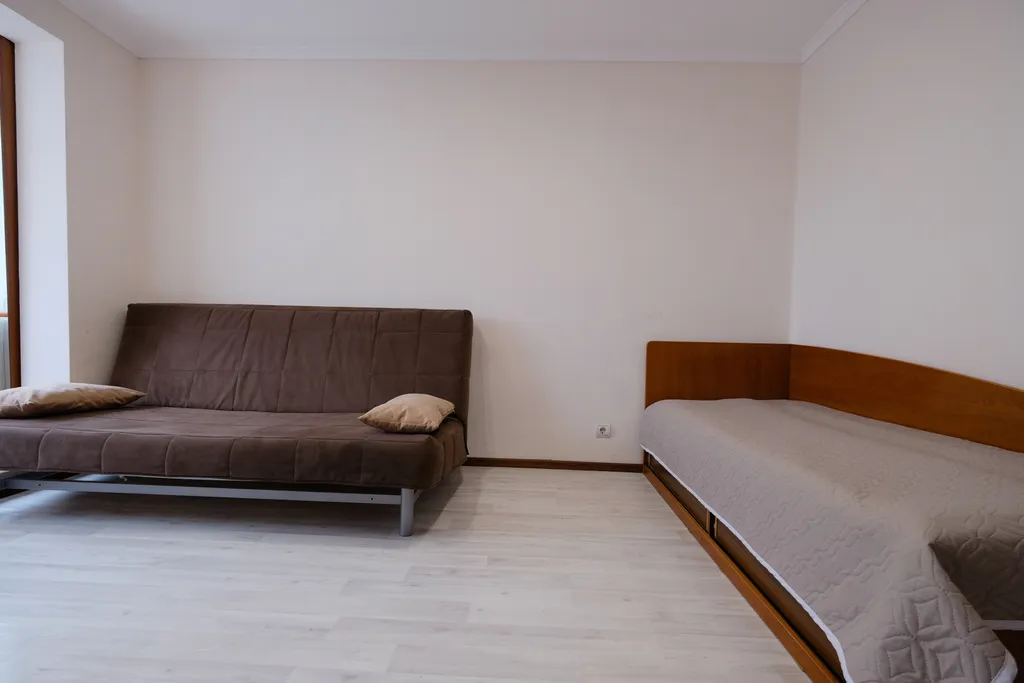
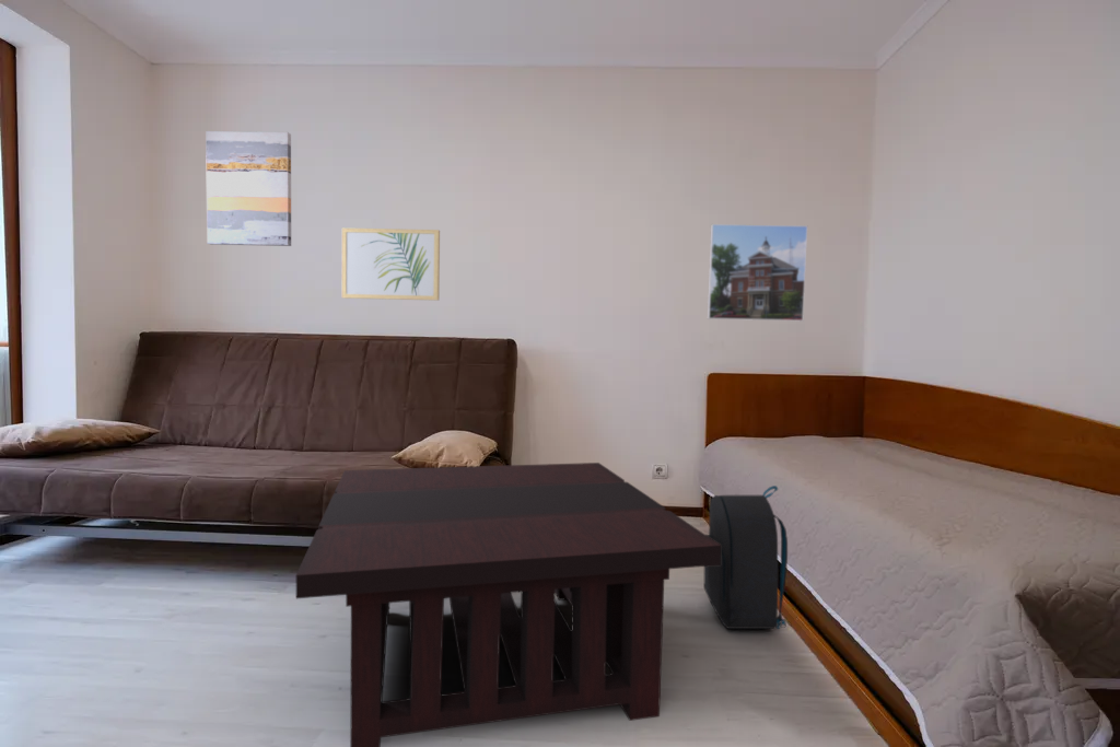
+ wall art (390, 264)
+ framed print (757, 272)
+ backpack (744, 551)
+ coffee table (494, 579)
+ wall art (248, 188)
